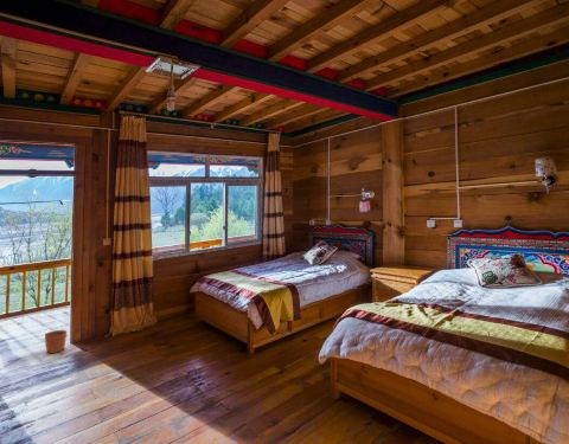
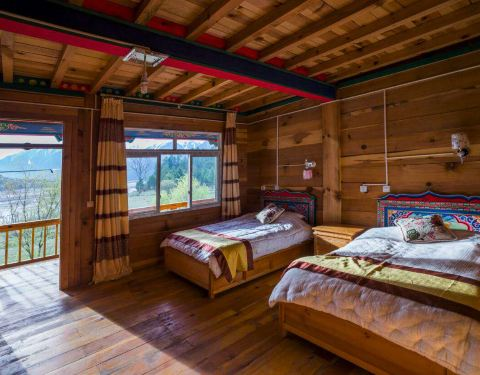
- plant pot (56, 336)
